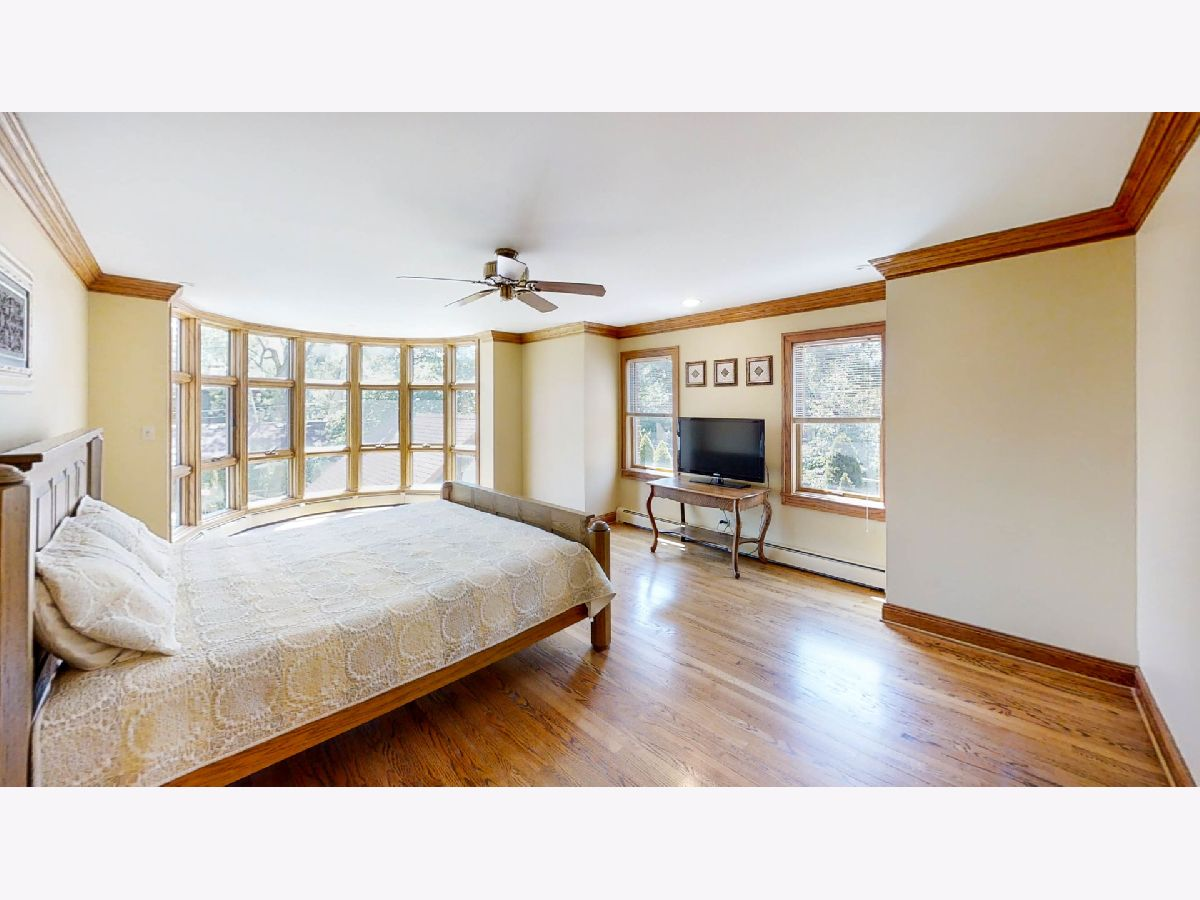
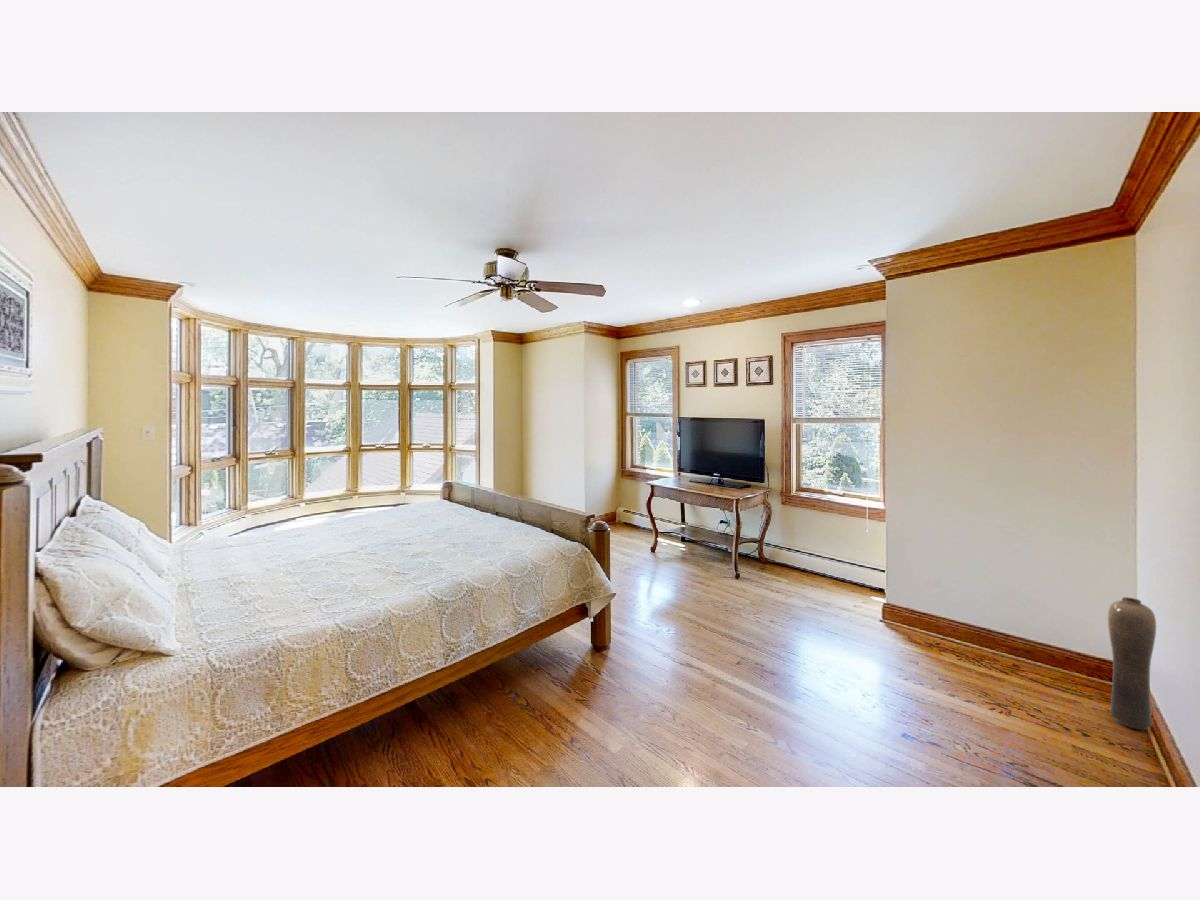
+ vase (1131, 661)
